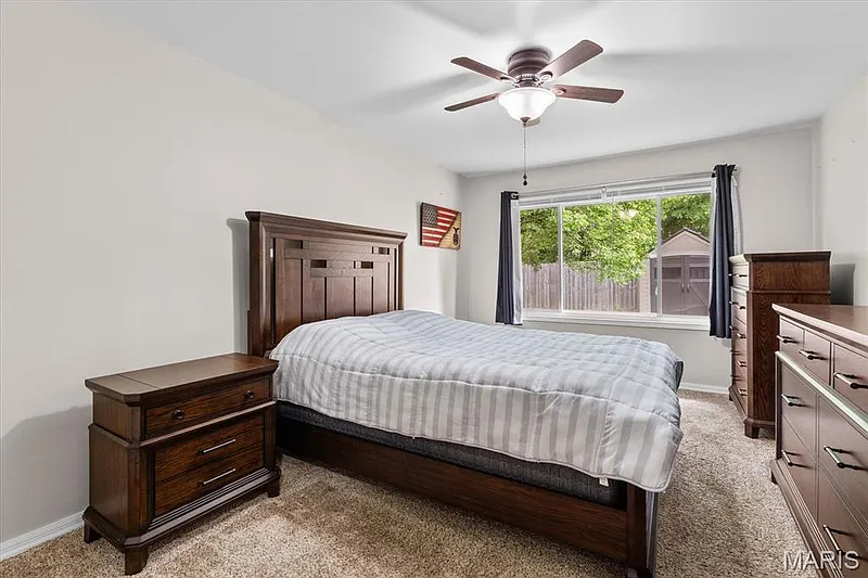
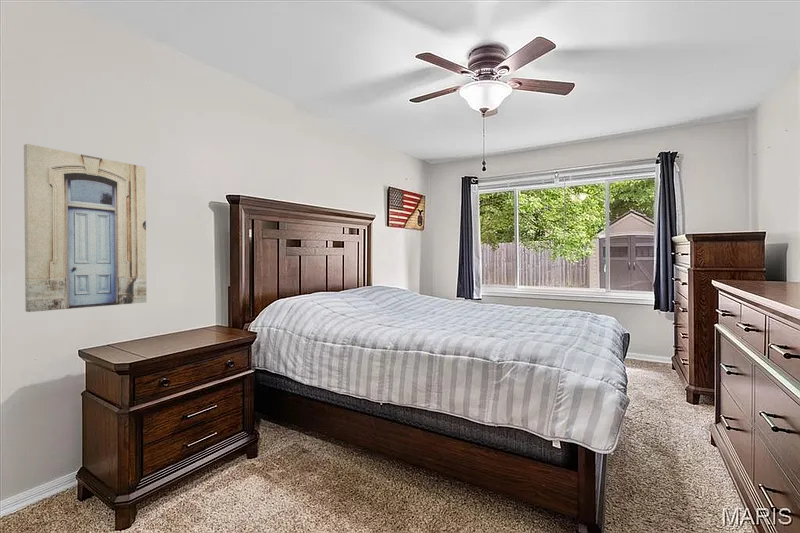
+ wall art (91, 231)
